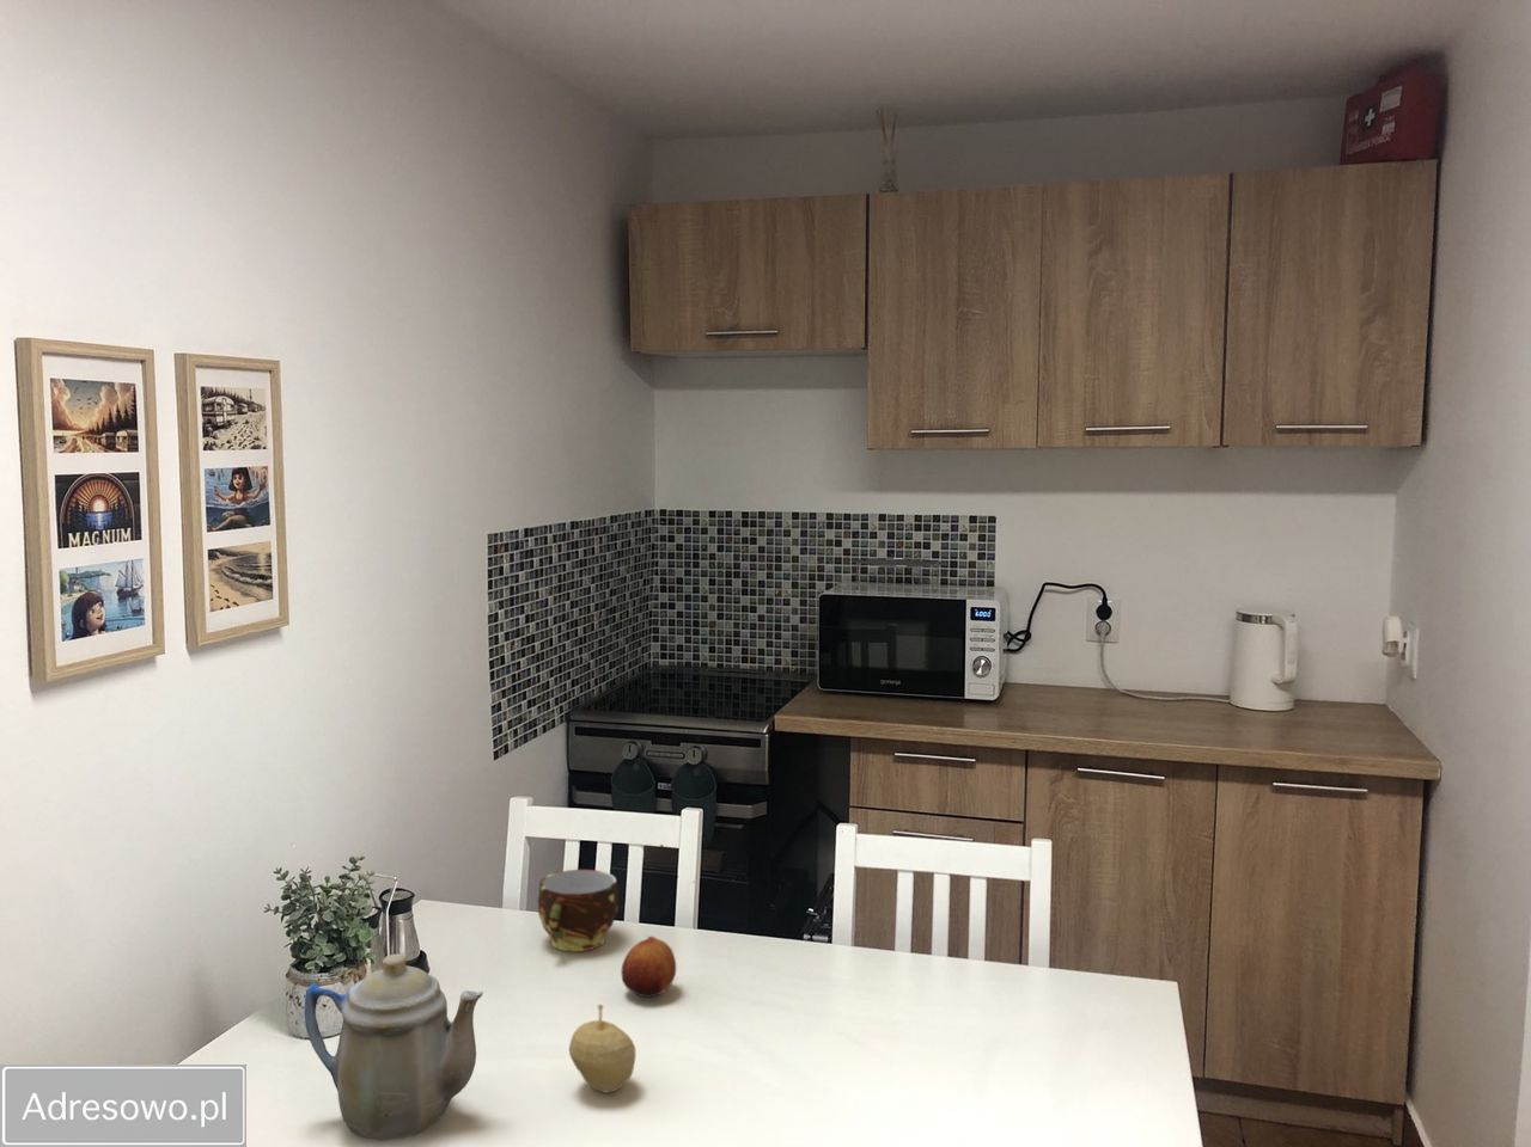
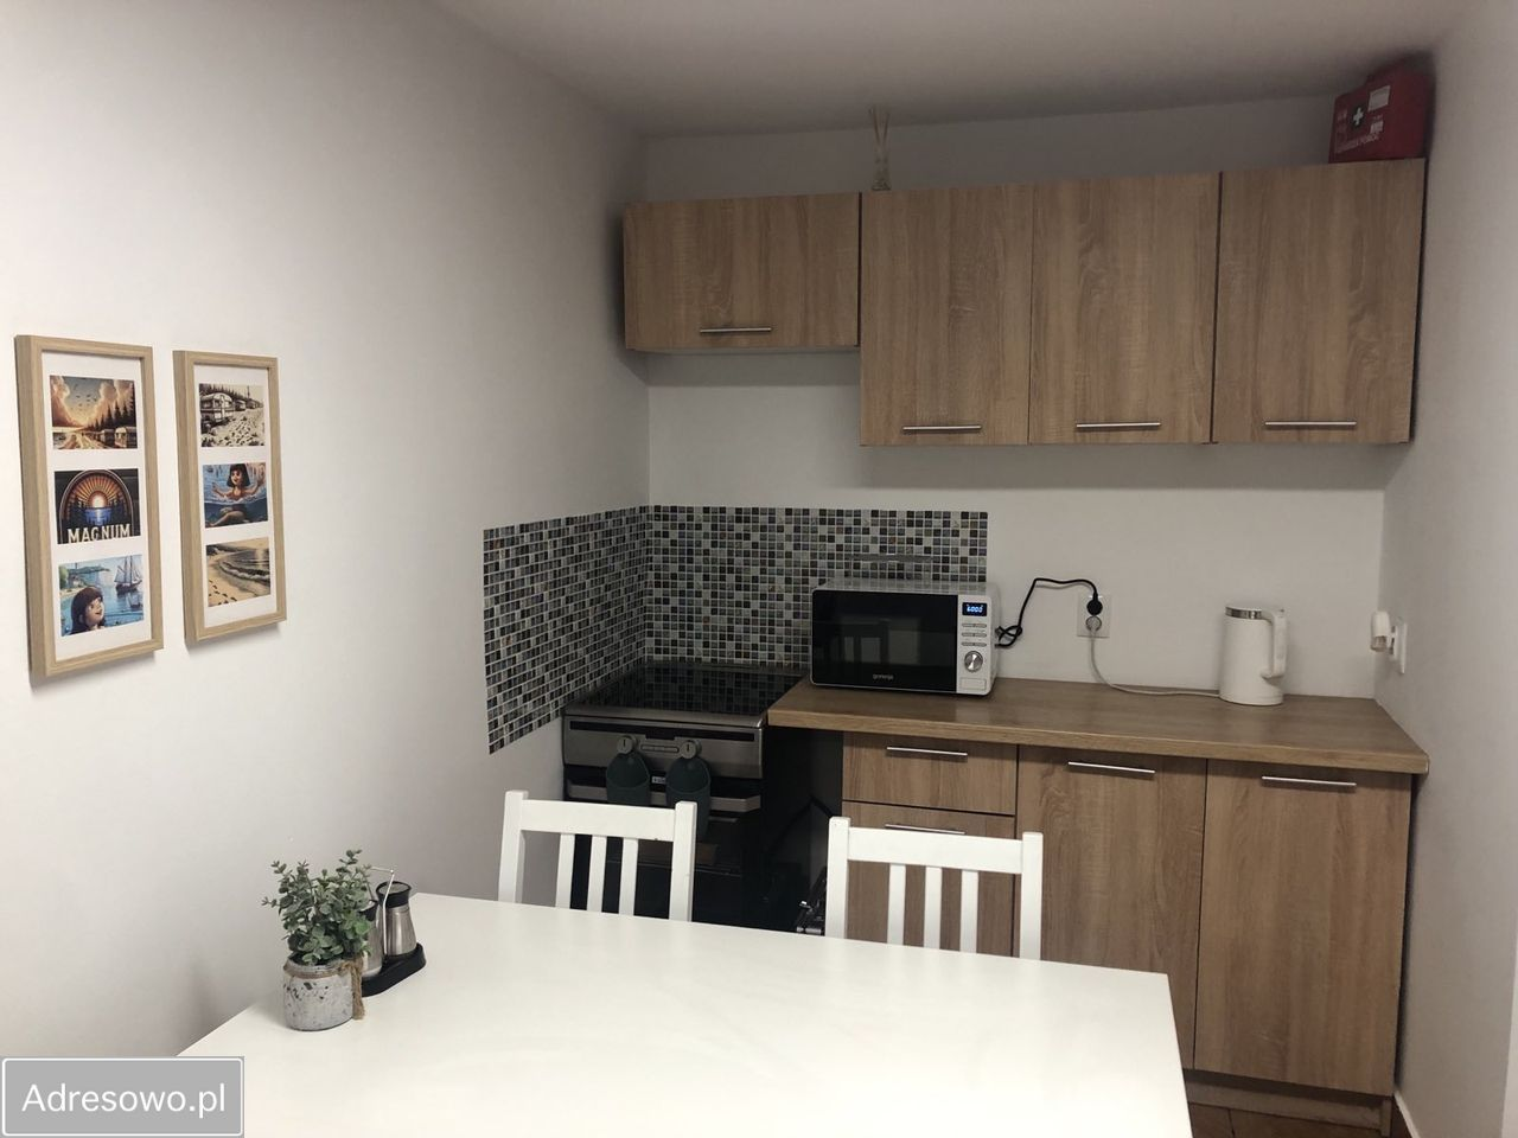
- teapot (393, 1036)
- fruit (602, 1049)
- fruit (649, 965)
- cup (577, 913)
